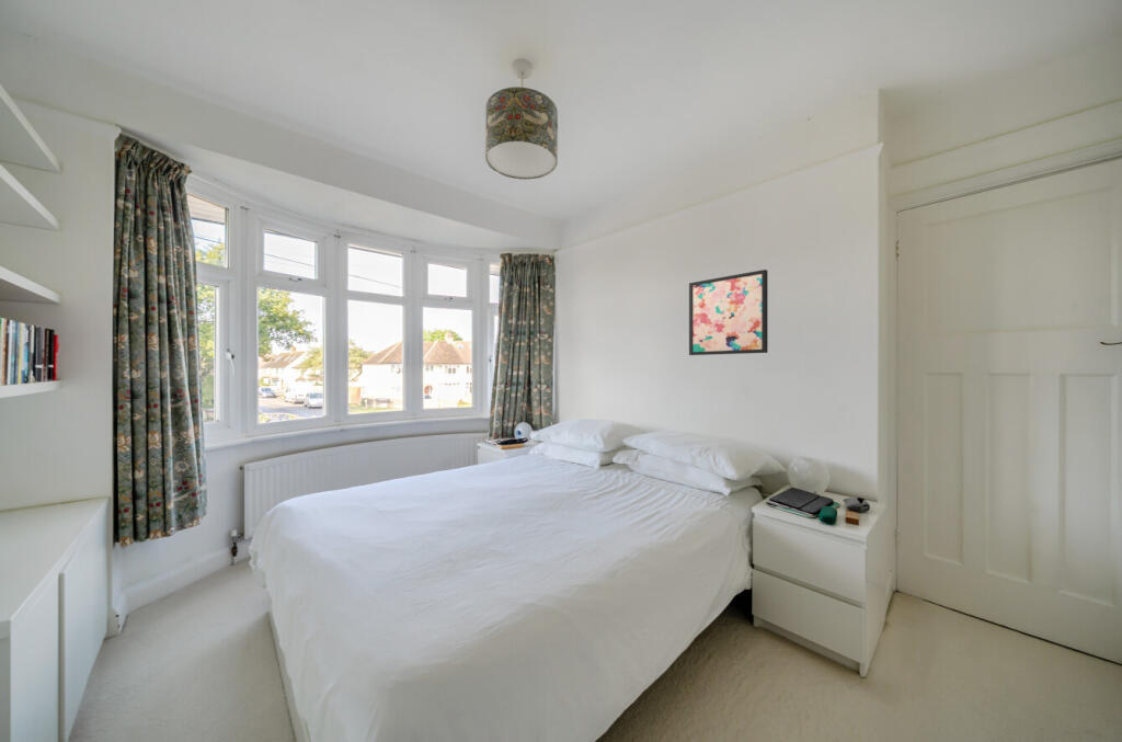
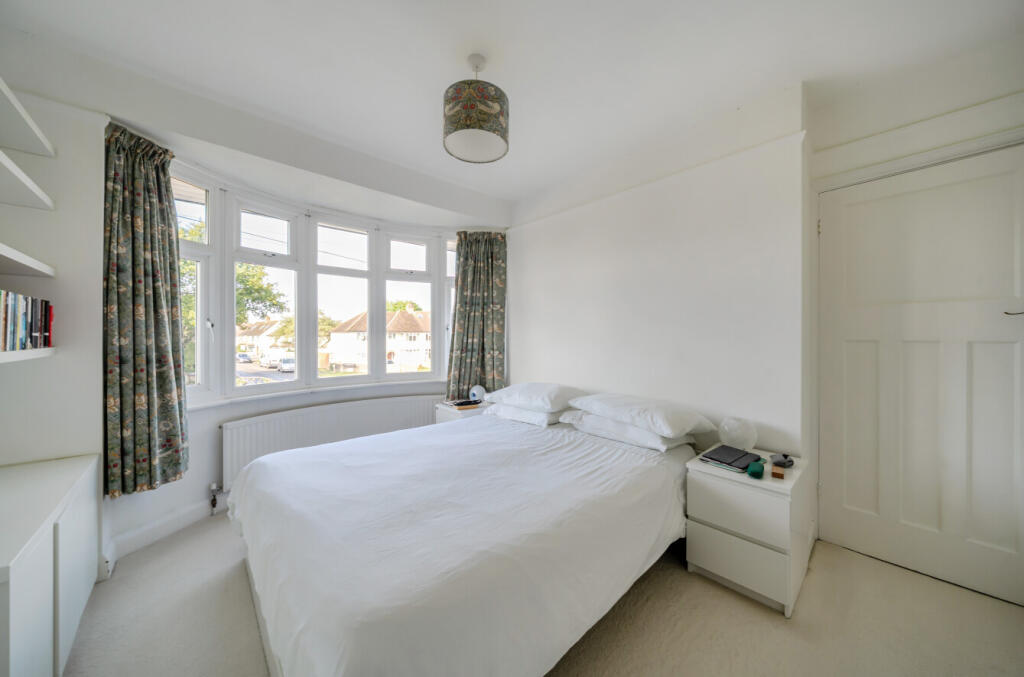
- wall art (725, 315)
